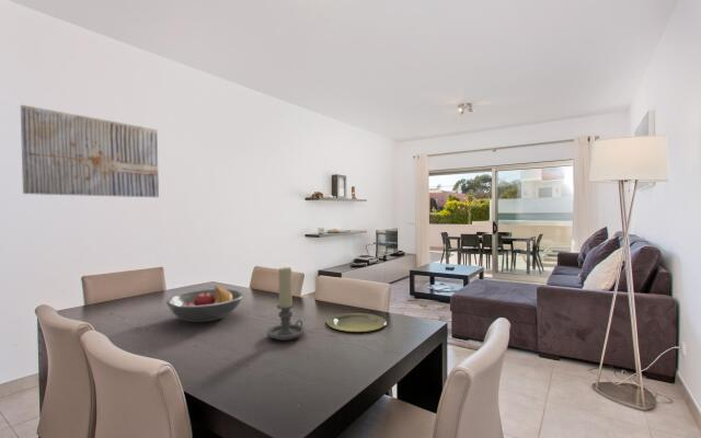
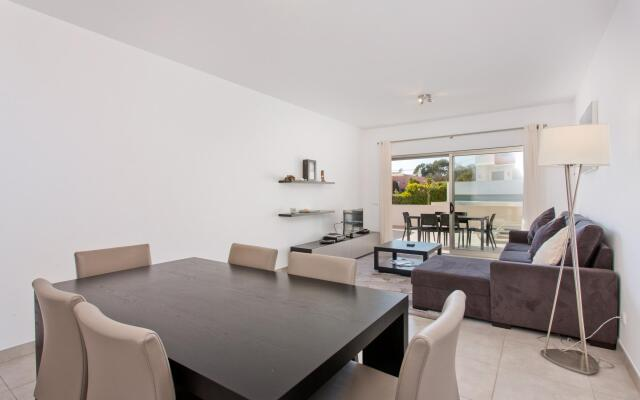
- wall art (99, 157)
- fruit bowl (206, 304)
- plate (356, 322)
- candle holder (288, 300)
